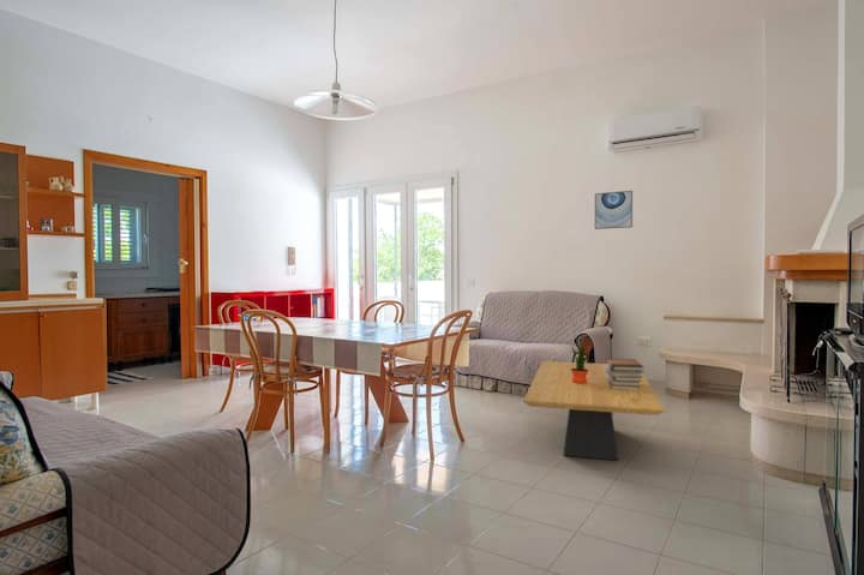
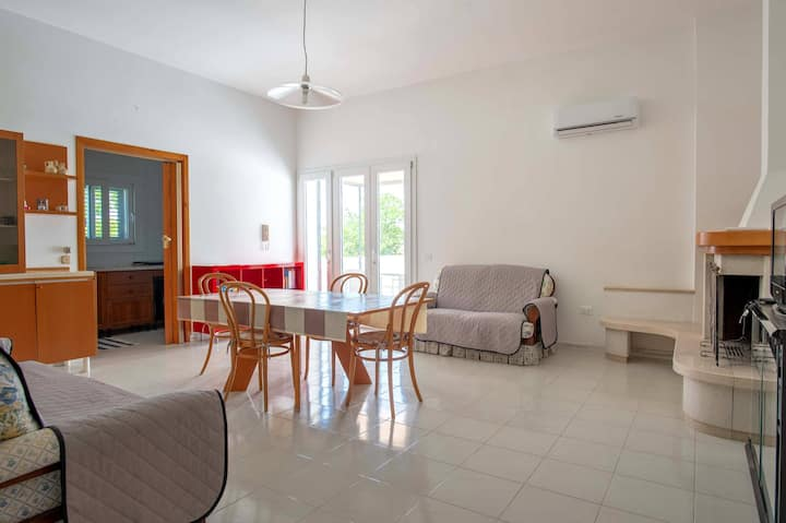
- wall art (613, 210)
- coffee table (589, 411)
- potted plant (581, 361)
- book stack (623, 373)
